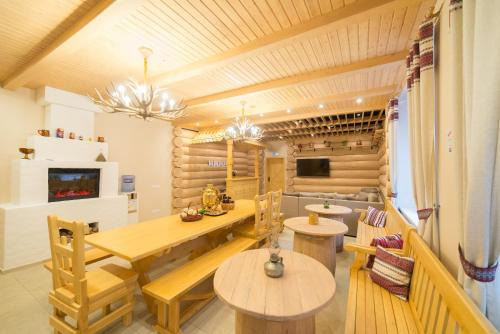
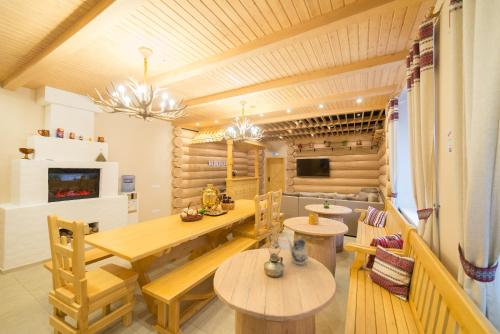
+ teapot (299, 249)
